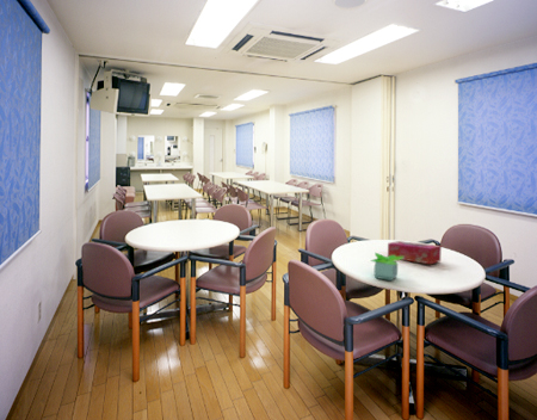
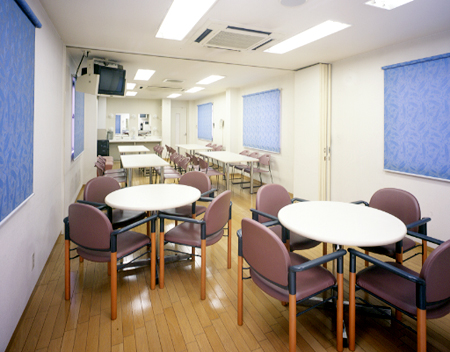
- potted plant (385, 265)
- tissue box (413, 252)
